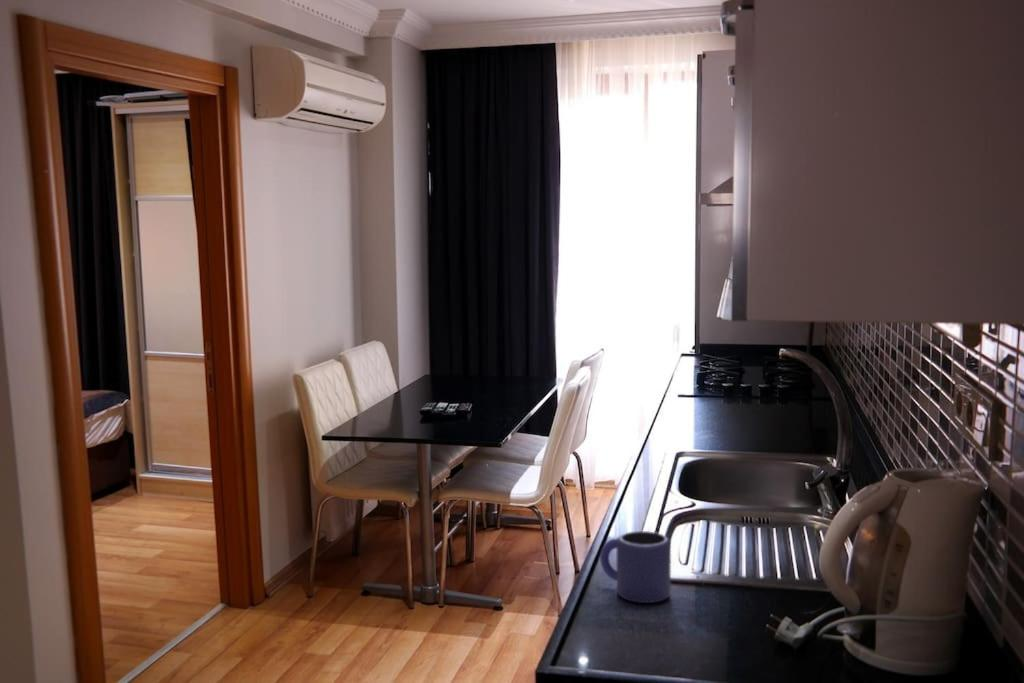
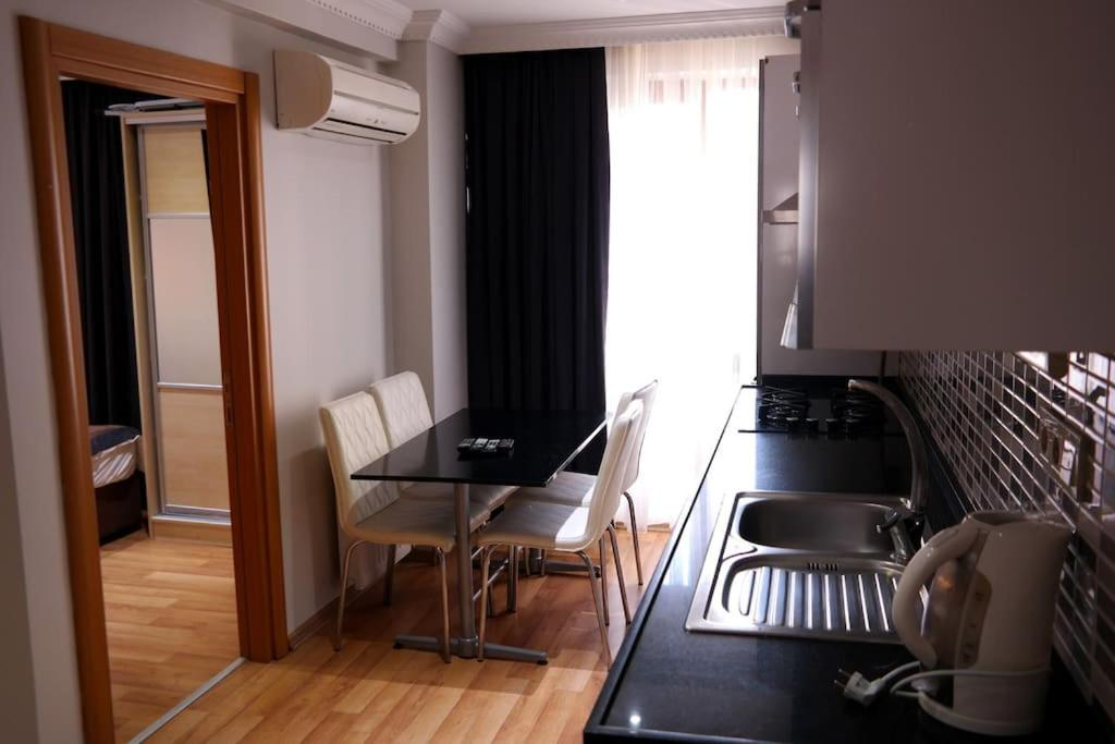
- mug (634, 564)
